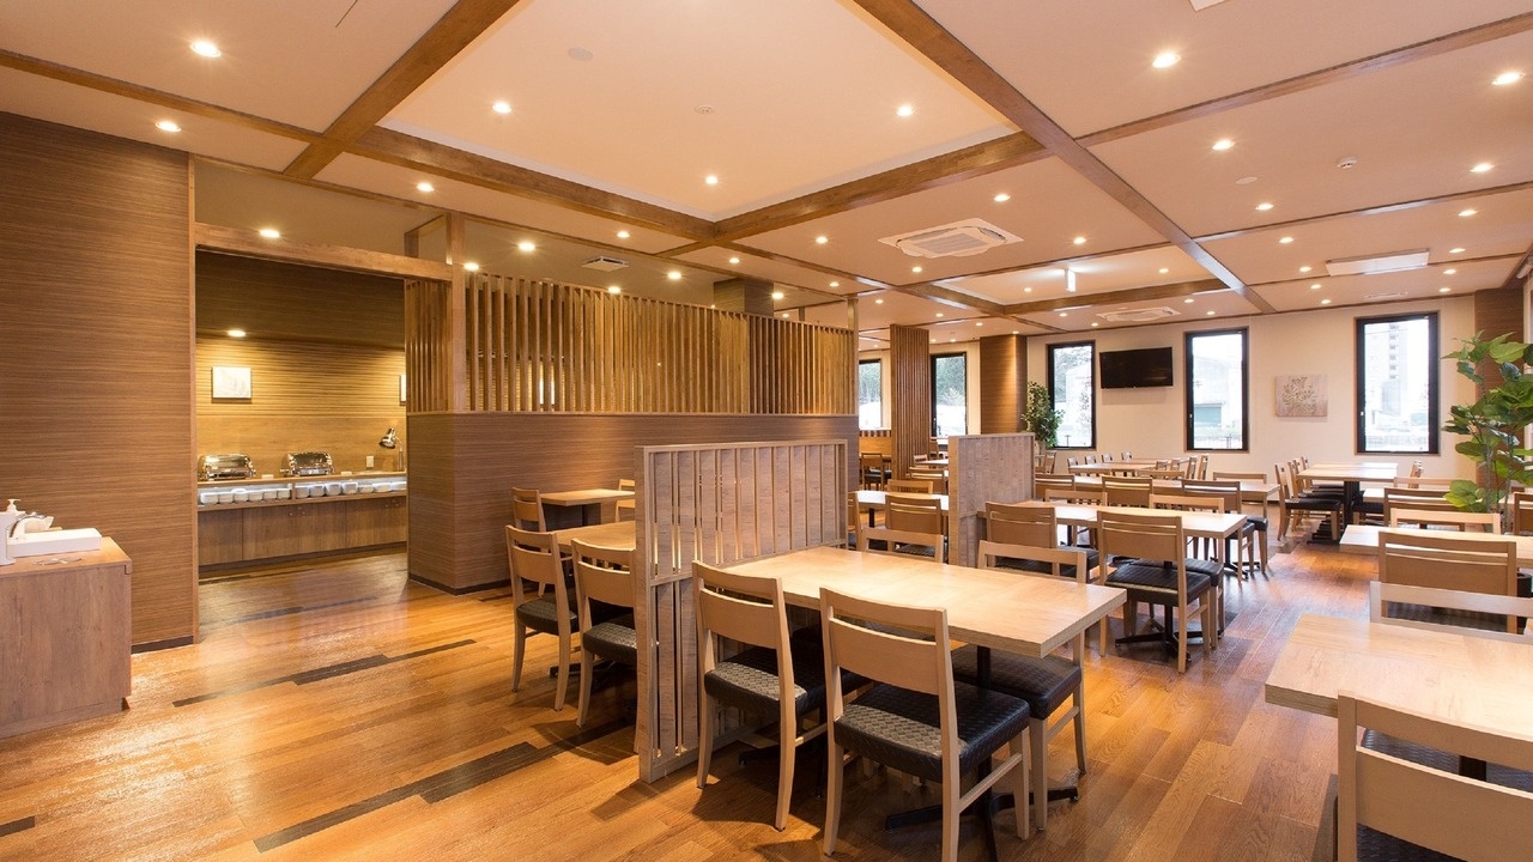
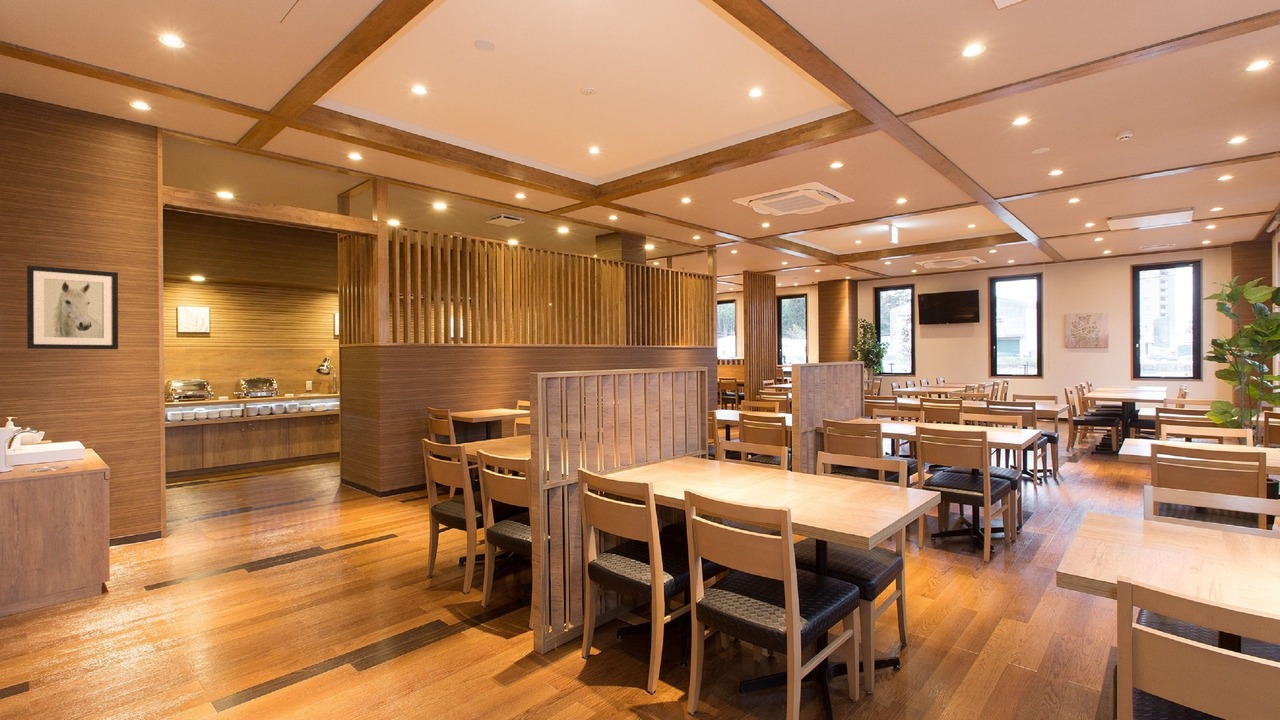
+ wall art (74, 309)
